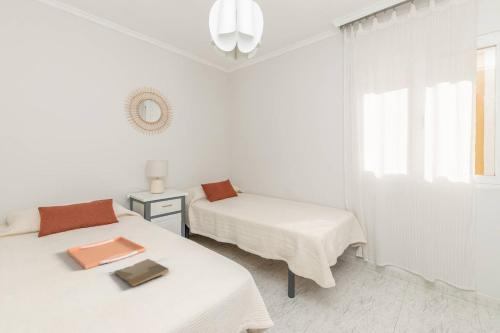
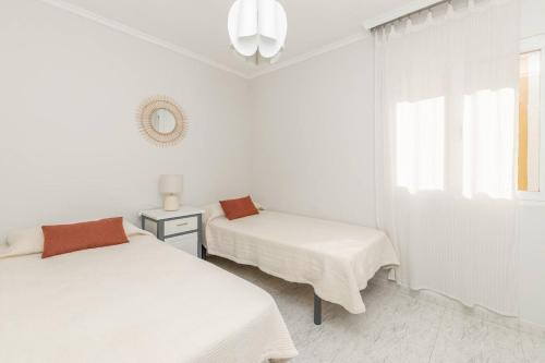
- serving tray (106, 250)
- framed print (141, 271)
